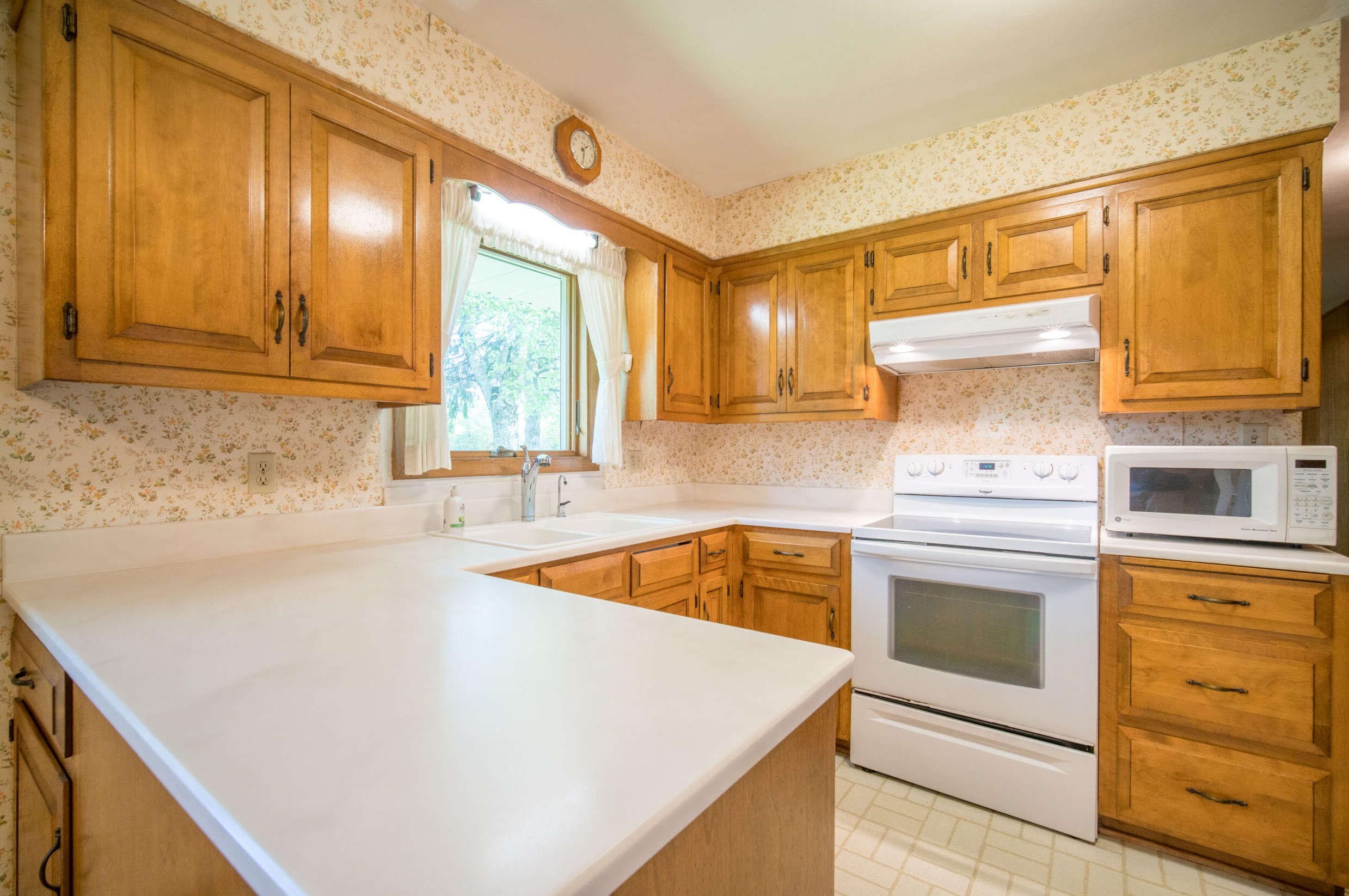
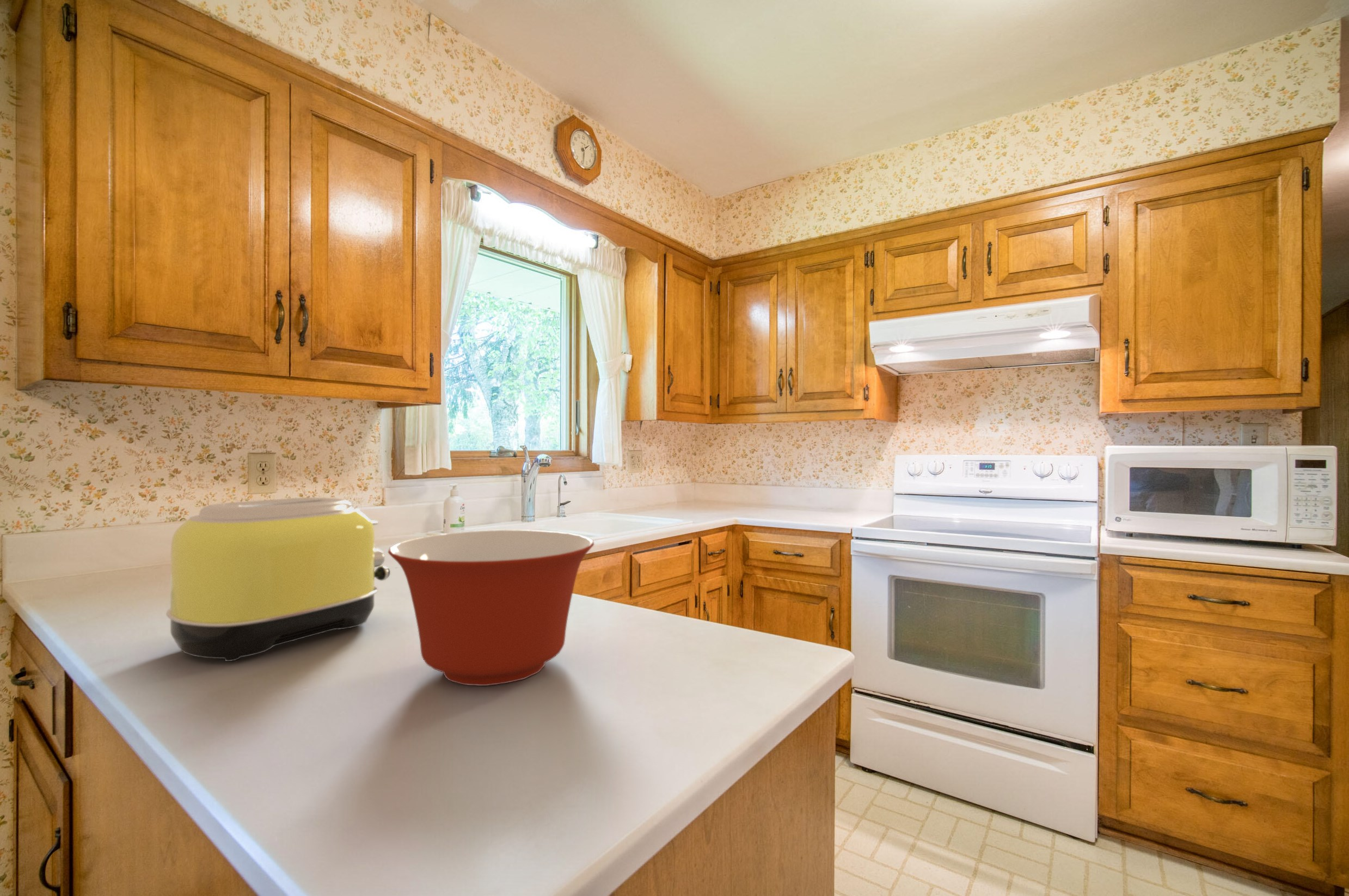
+ mixing bowl (495, 605)
+ toaster (287, 567)
